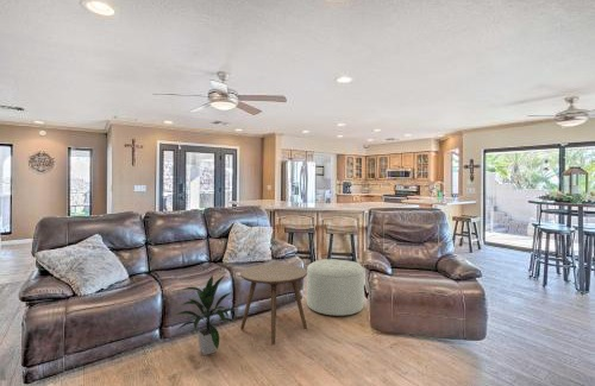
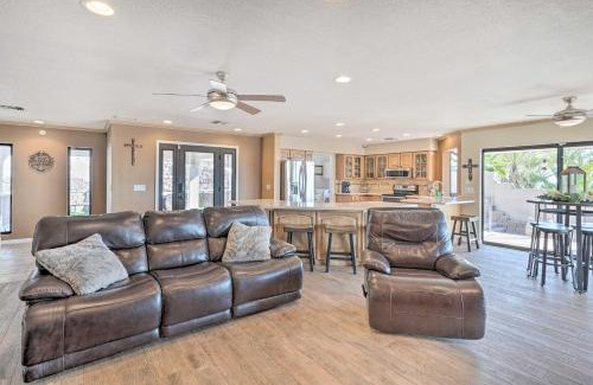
- ottoman (334, 284)
- side table (274, 299)
- indoor plant (207, 314)
